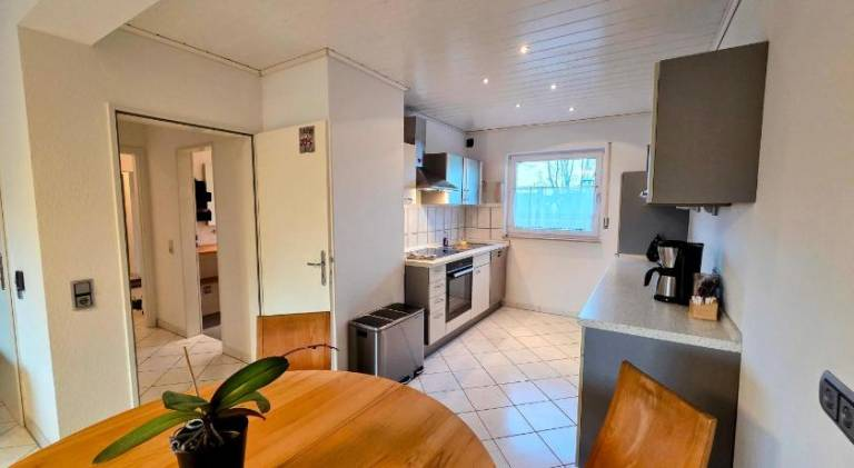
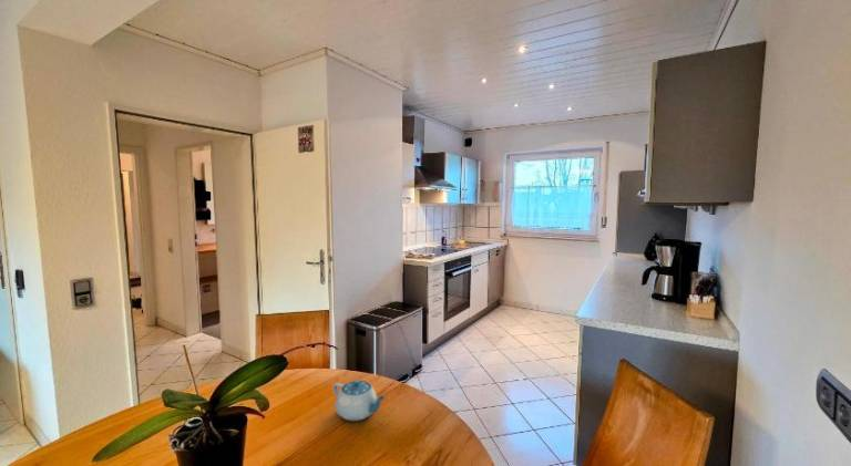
+ chinaware (358, 397)
